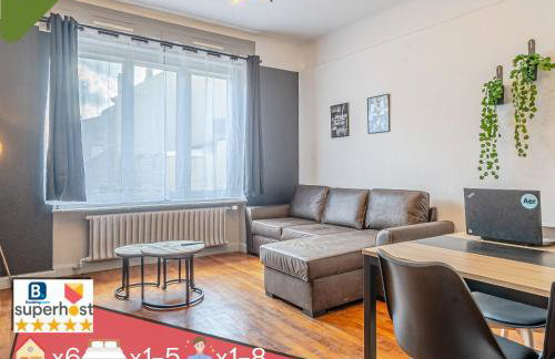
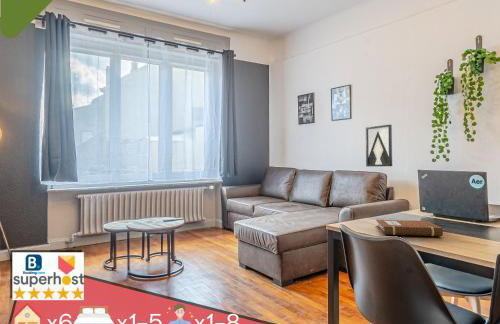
+ notebook (405, 227)
+ wall art (378, 146)
